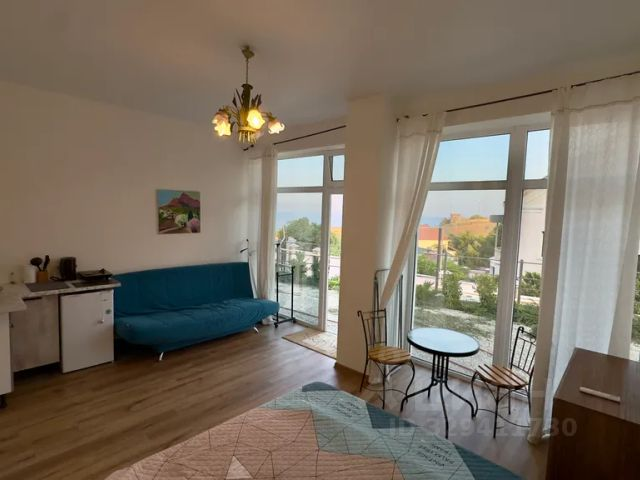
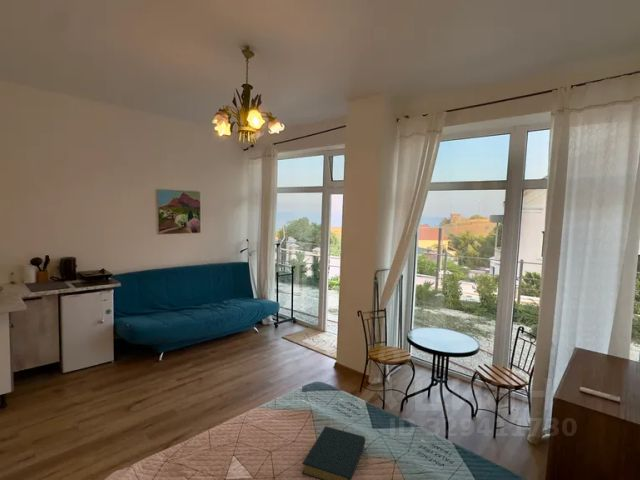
+ hardback book (335, 454)
